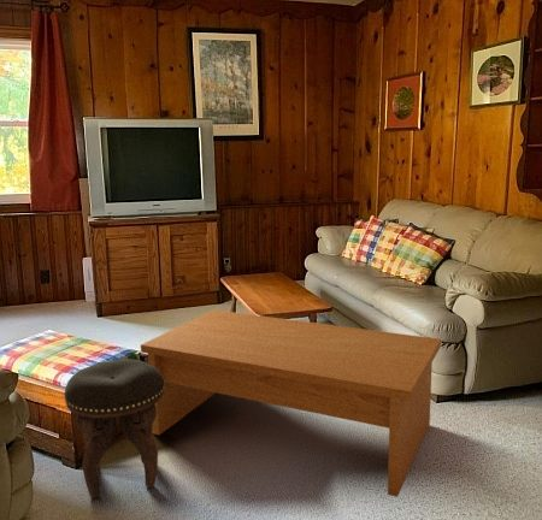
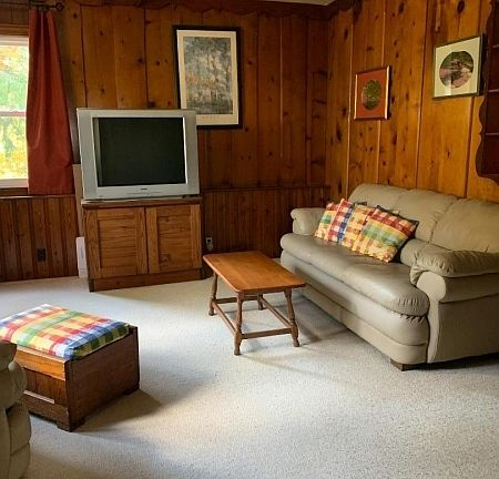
- footstool (116, 422)
- coffee table (291, 385)
